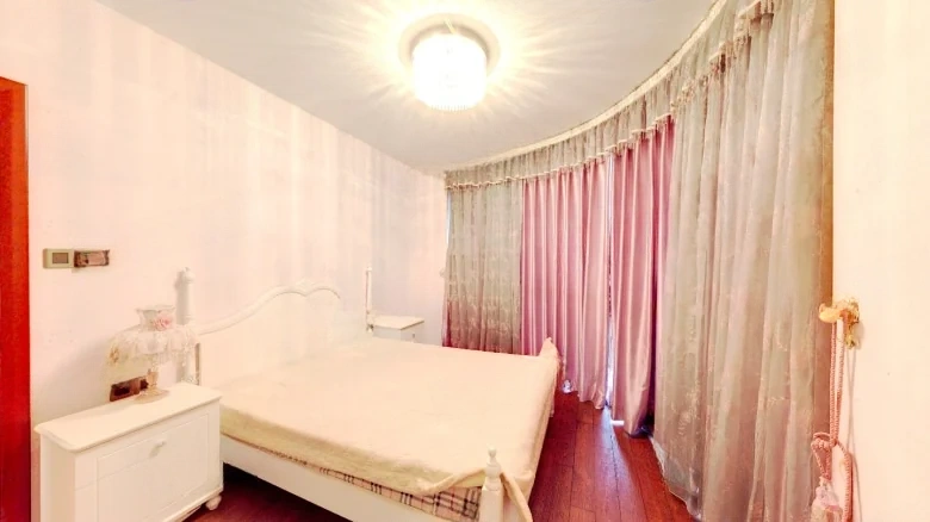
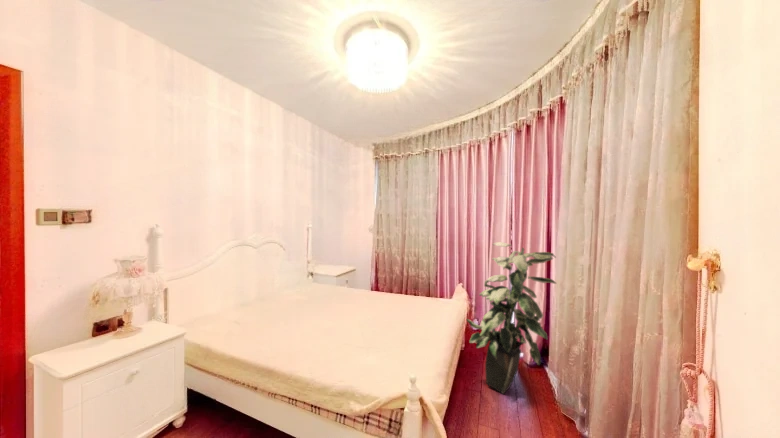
+ indoor plant (508, 315)
